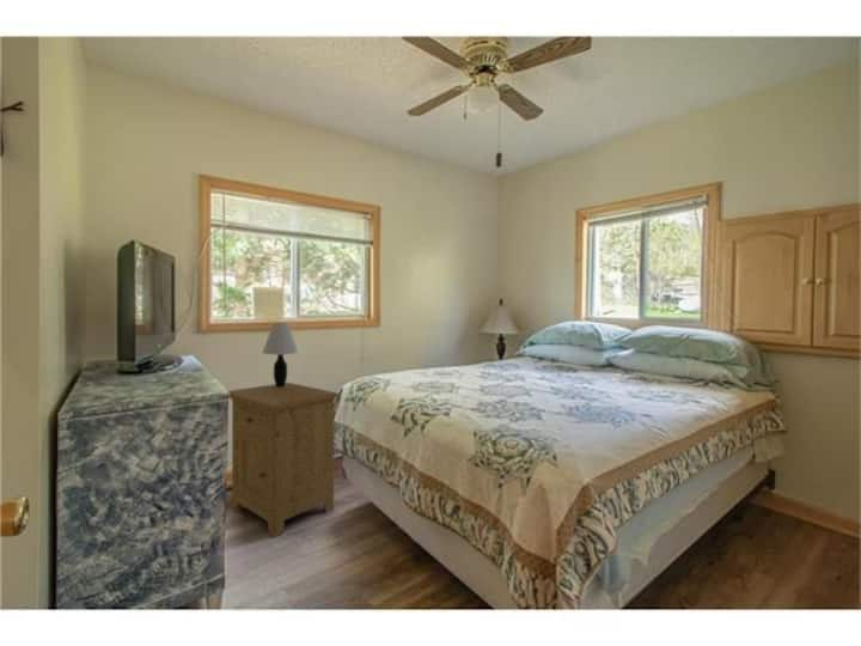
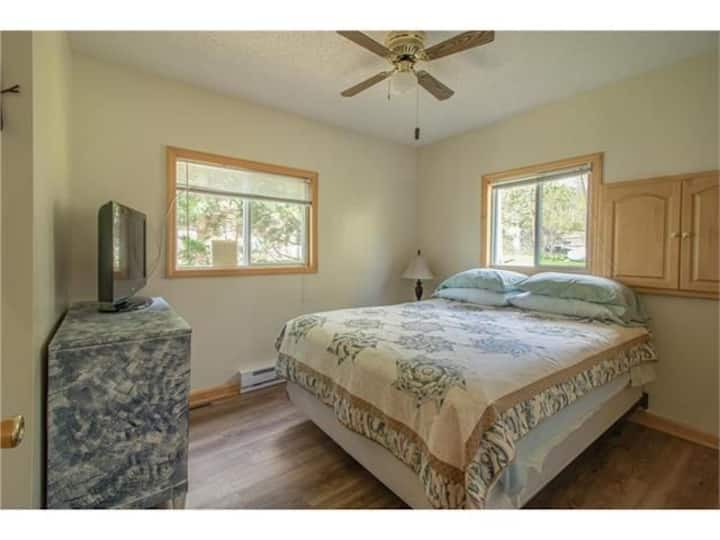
- table lamp (280, 354)
- nightstand (280, 451)
